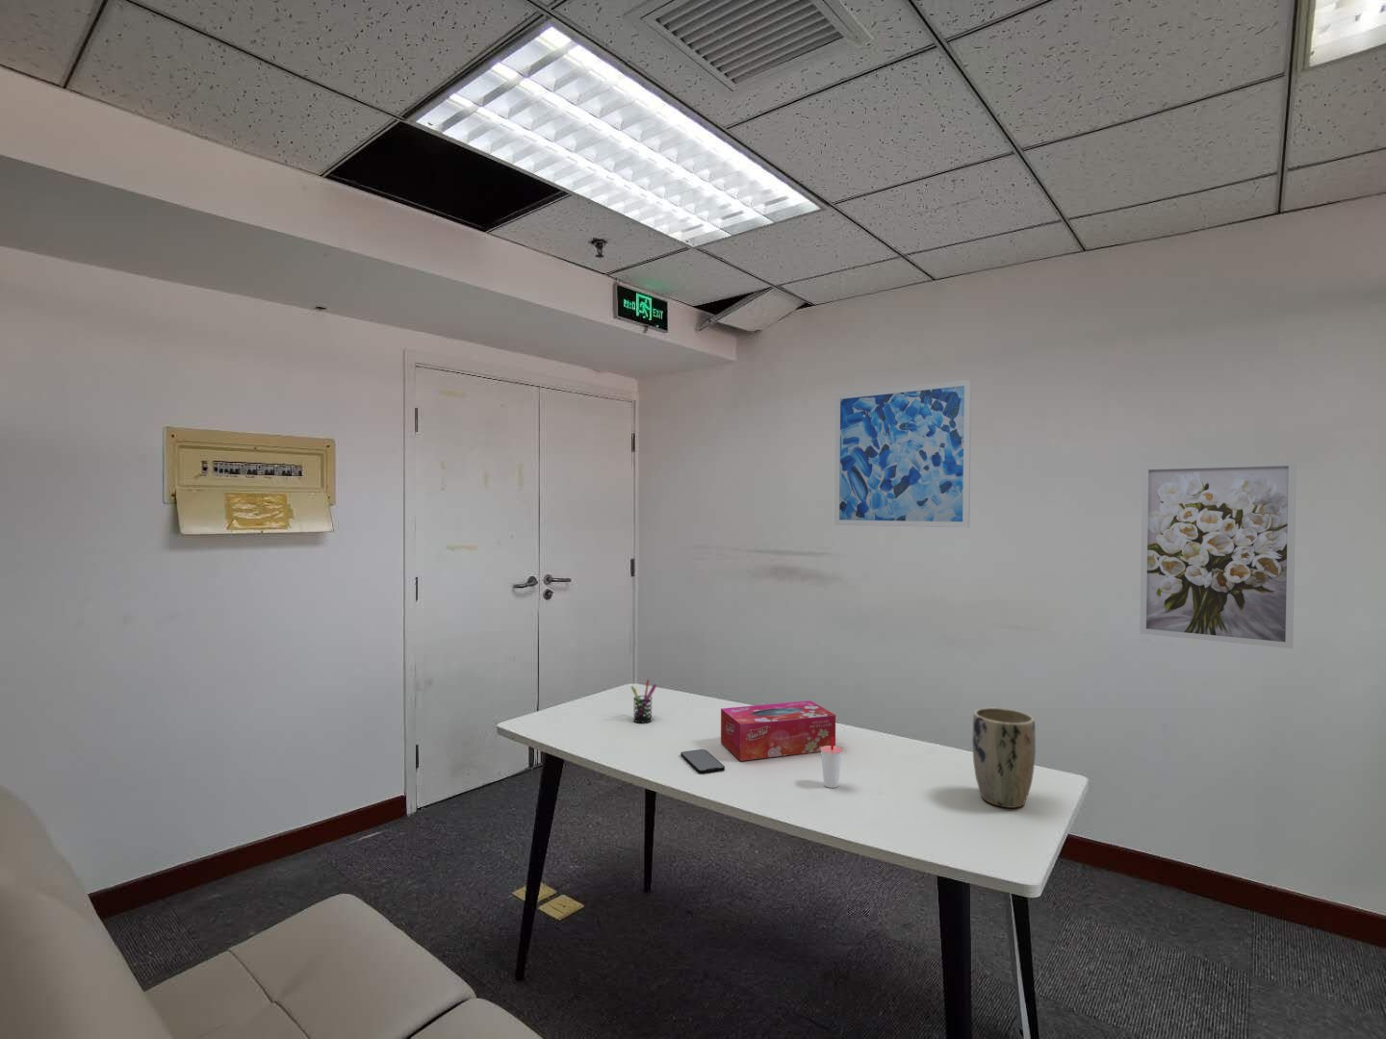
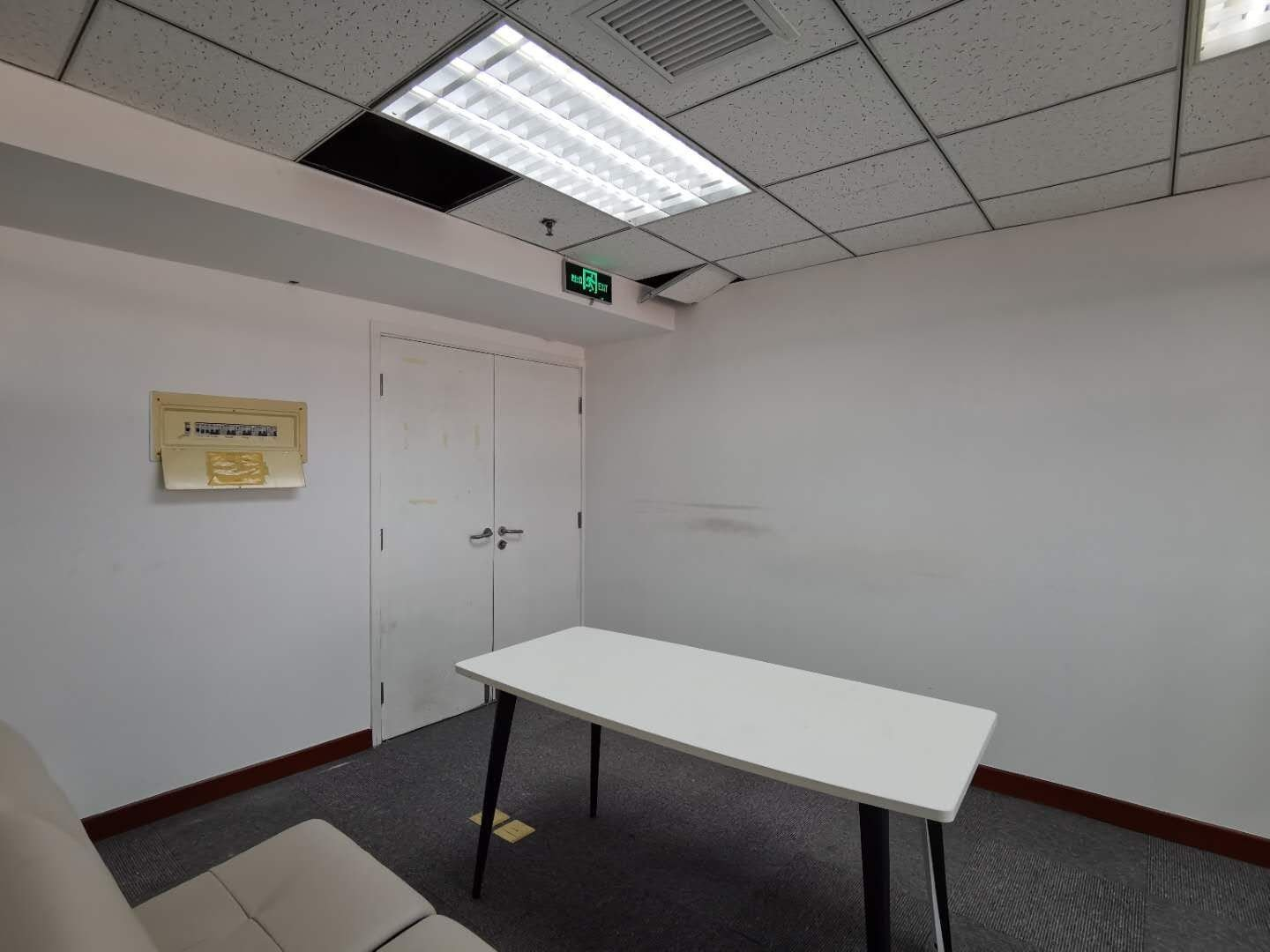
- cup (831, 761)
- plant pot (1003, 757)
- smartphone (702, 760)
- pen holder (641, 701)
- wall art (898, 457)
- wall art (1214, 551)
- tissue box (777, 728)
